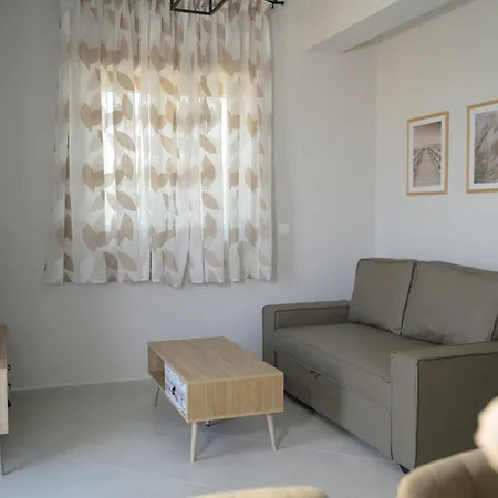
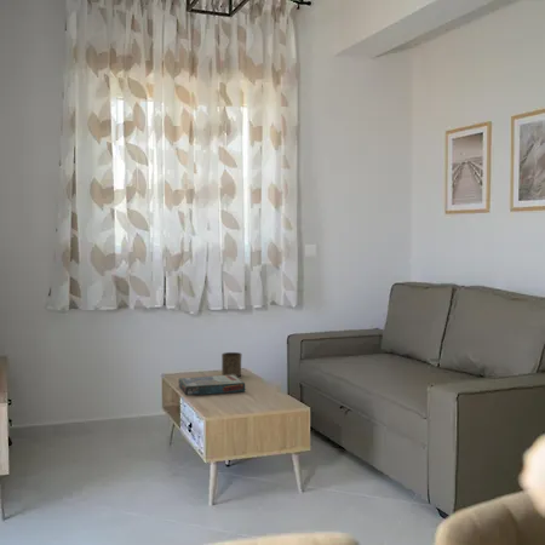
+ cup (231, 365)
+ board game (211, 384)
